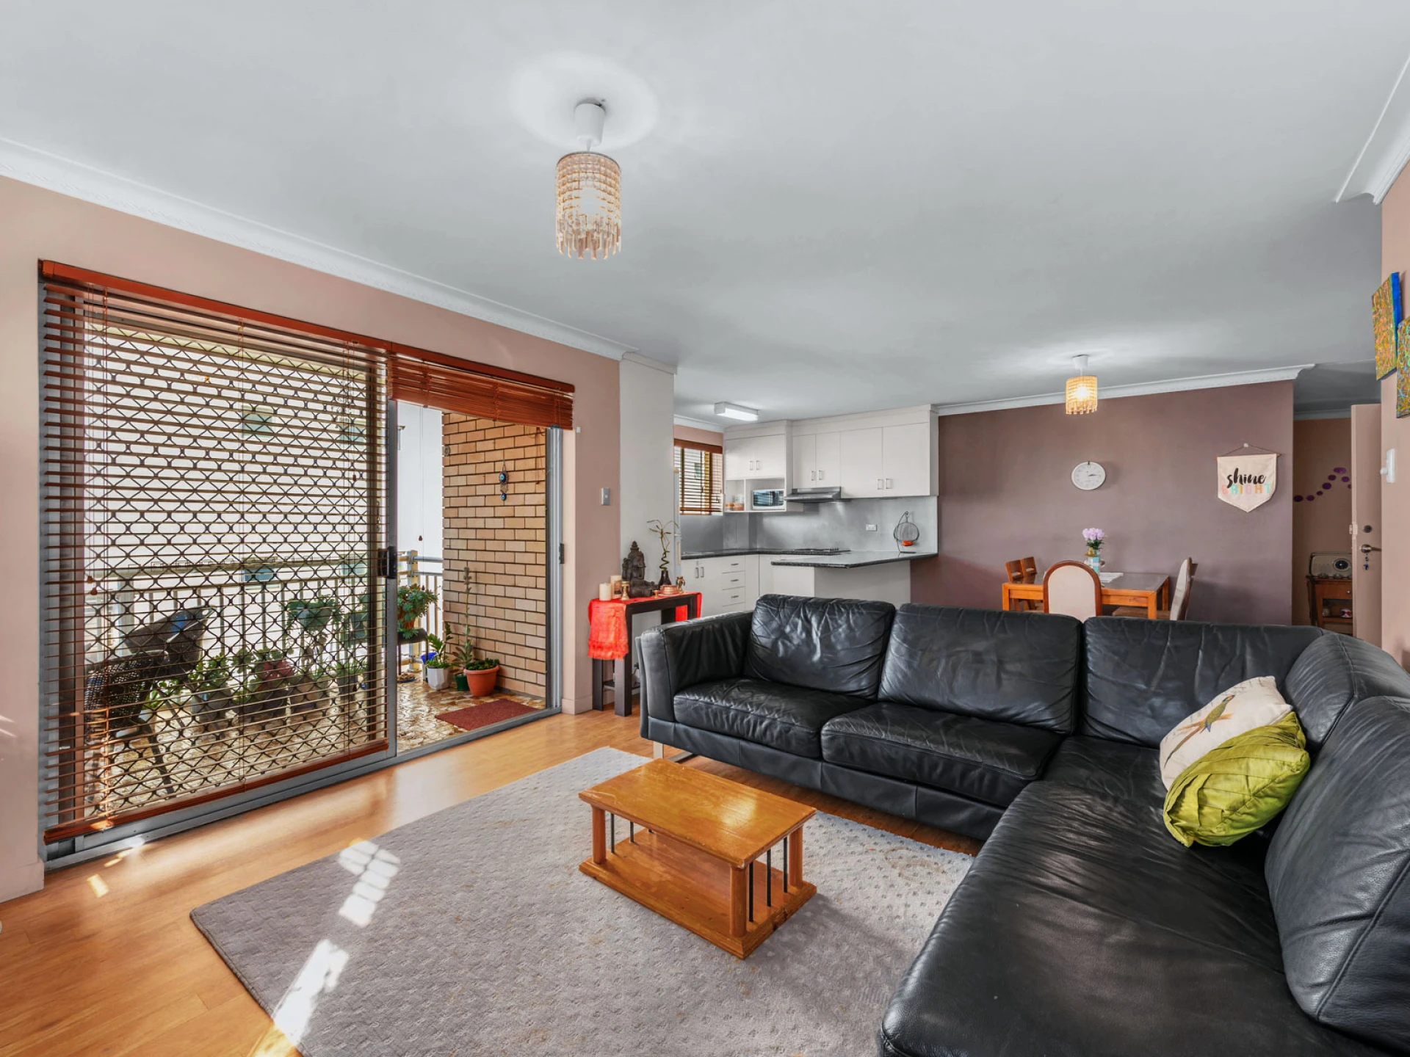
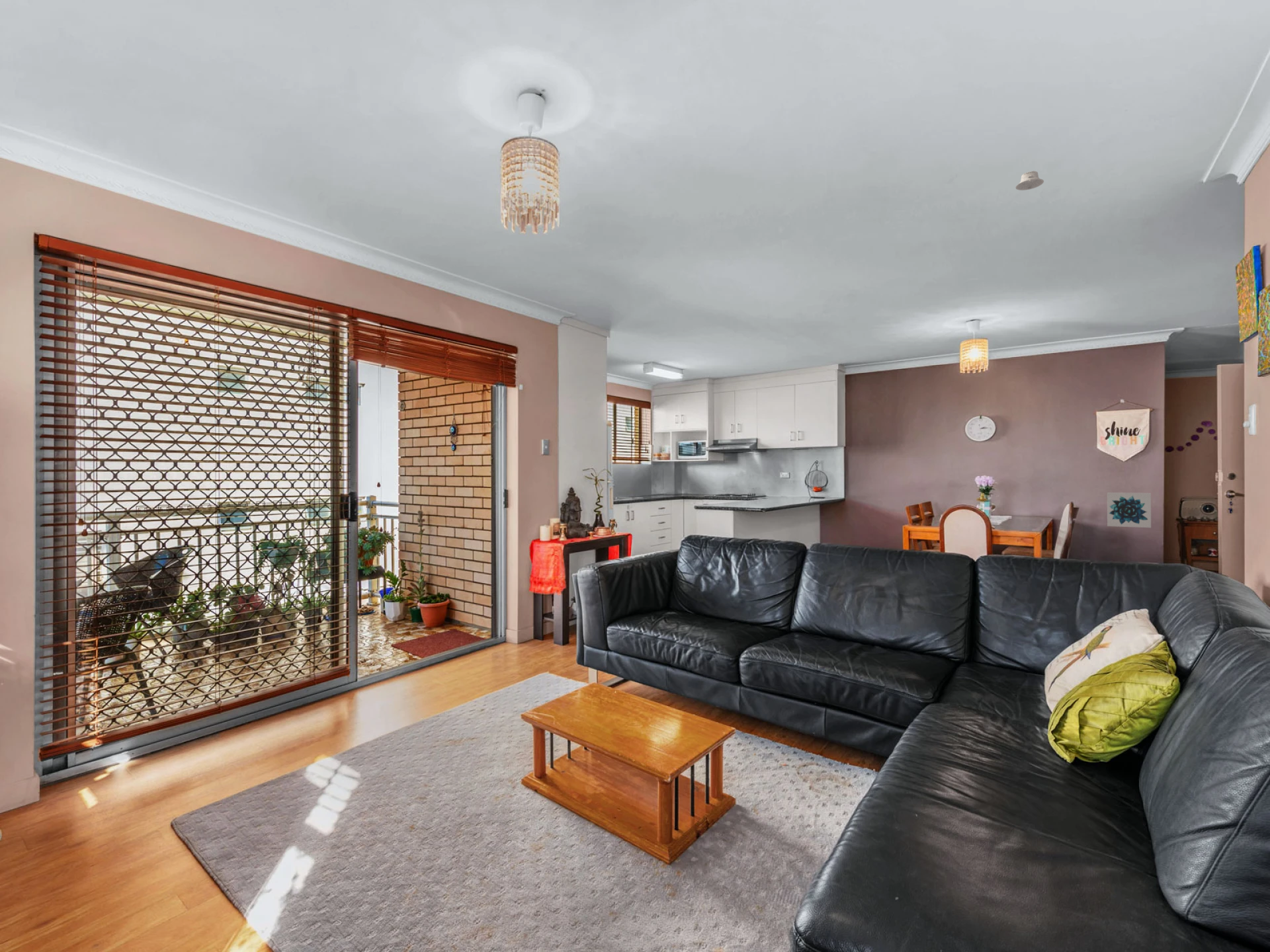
+ wall art (1128, 510)
+ recessed light (1029, 180)
